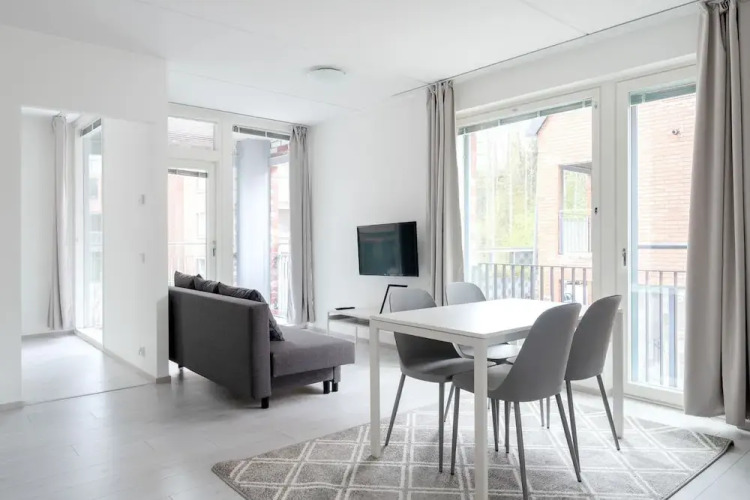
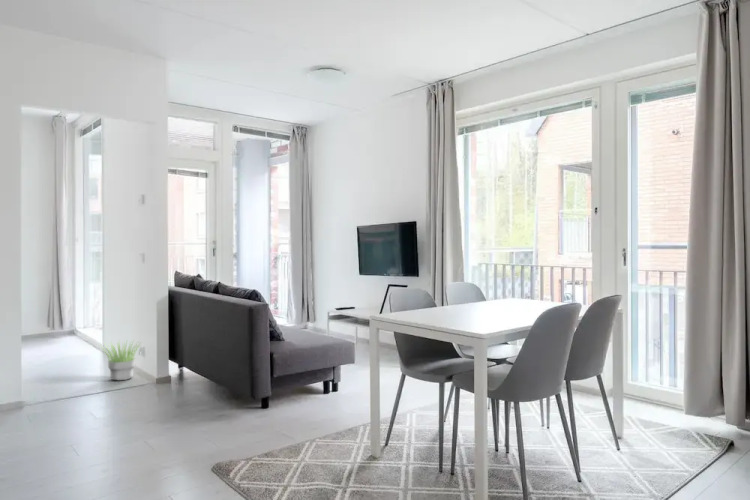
+ potted plant (121, 360)
